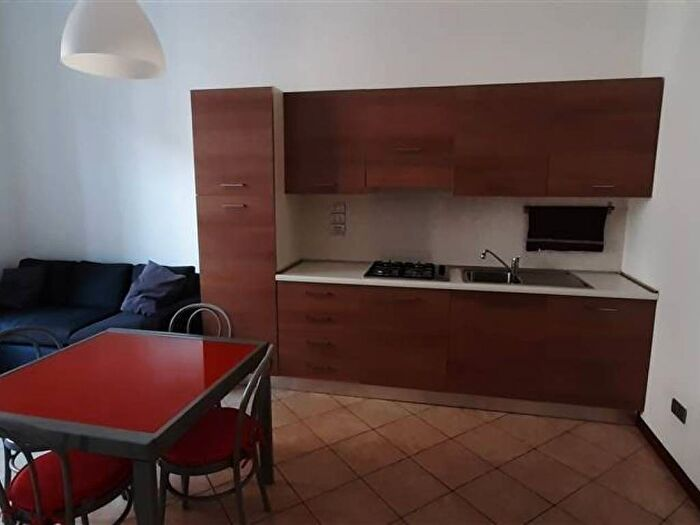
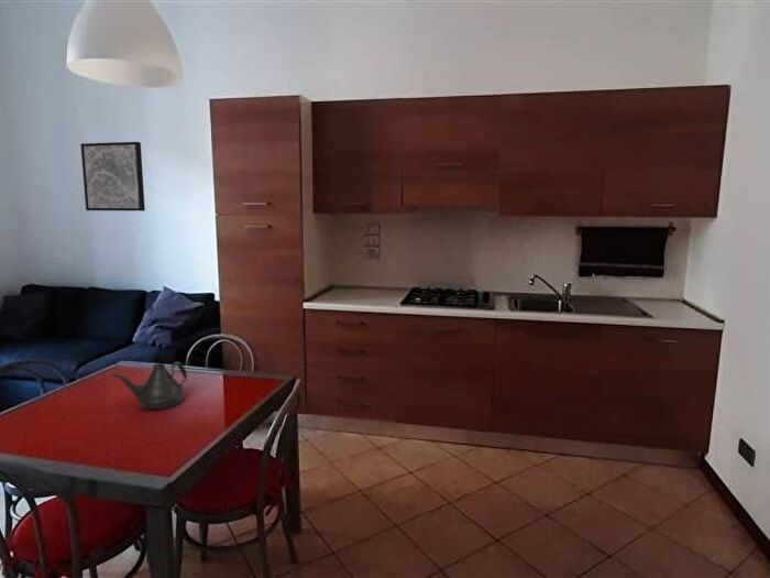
+ wall art (112, 176)
+ teapot (151, 384)
